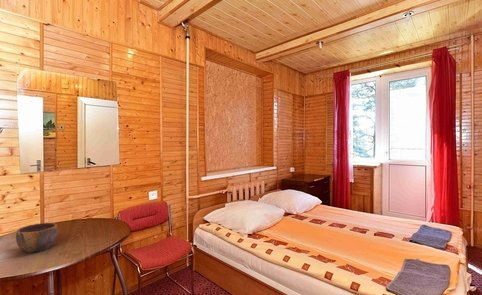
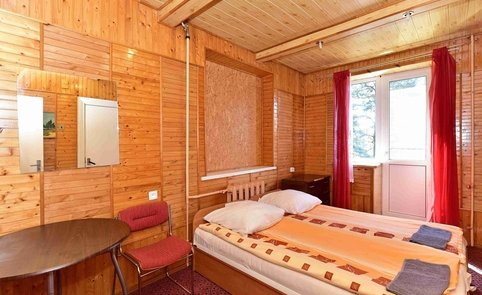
- bowl (37, 238)
